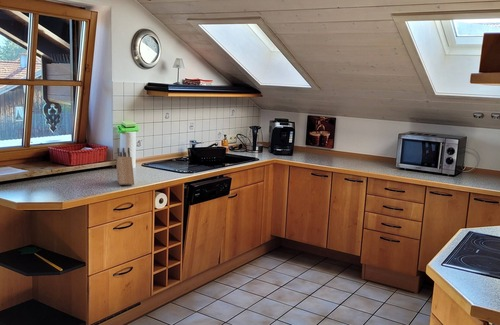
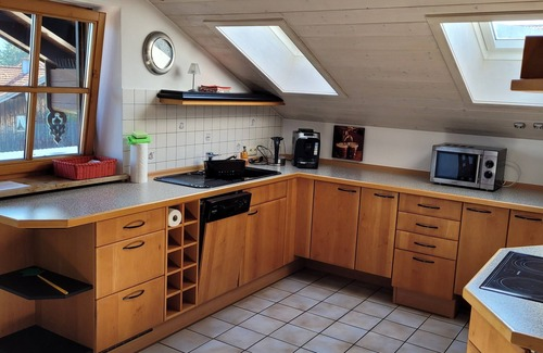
- knife block (125, 165)
